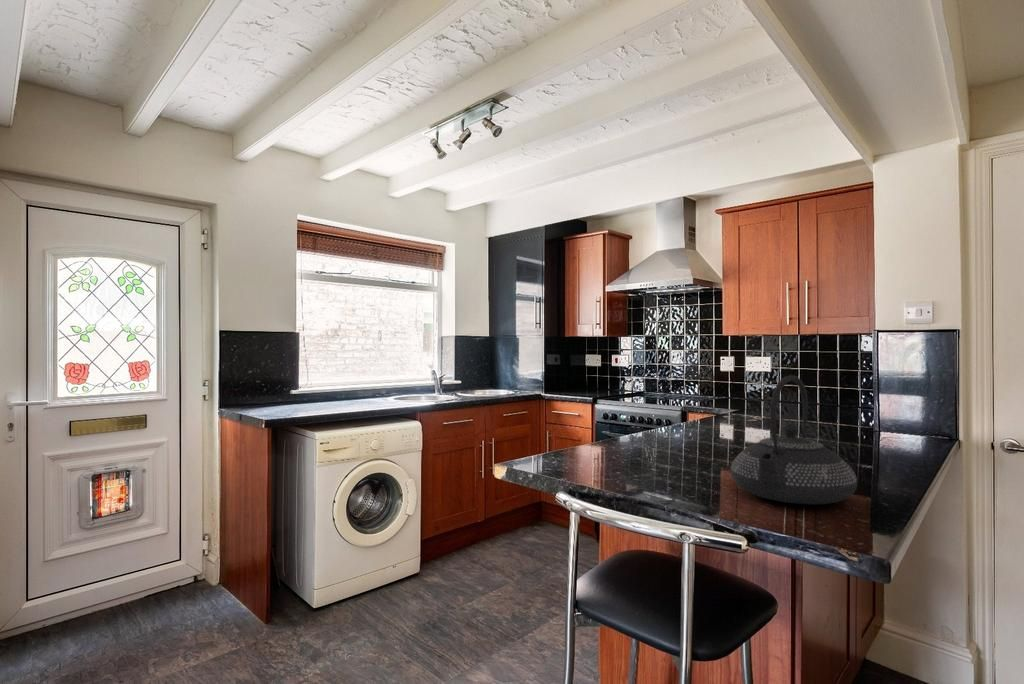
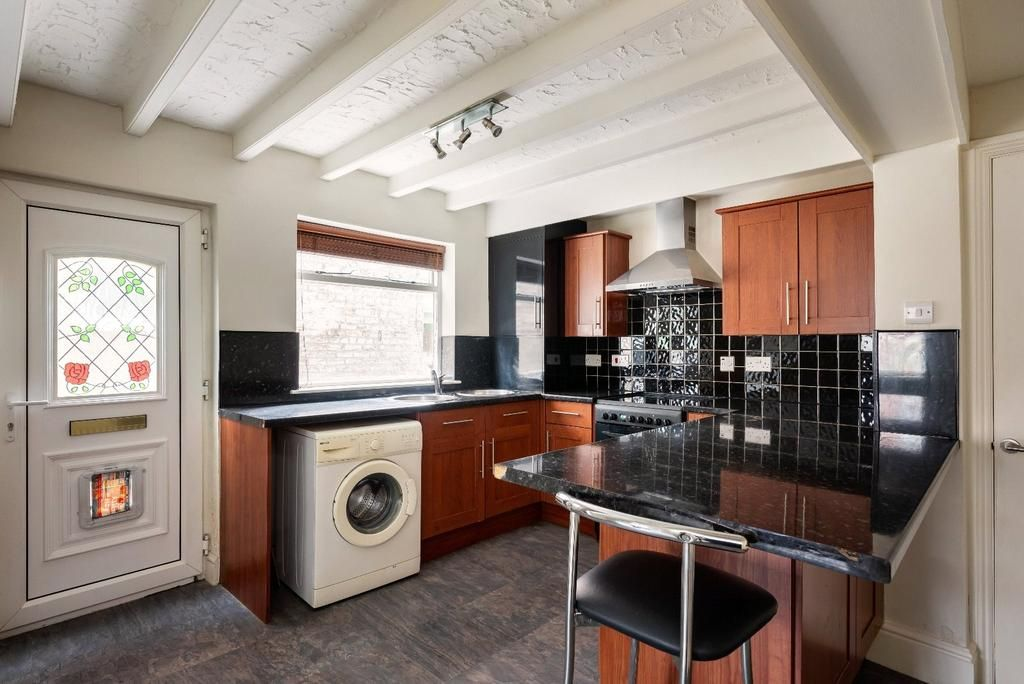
- teapot (788, 437)
